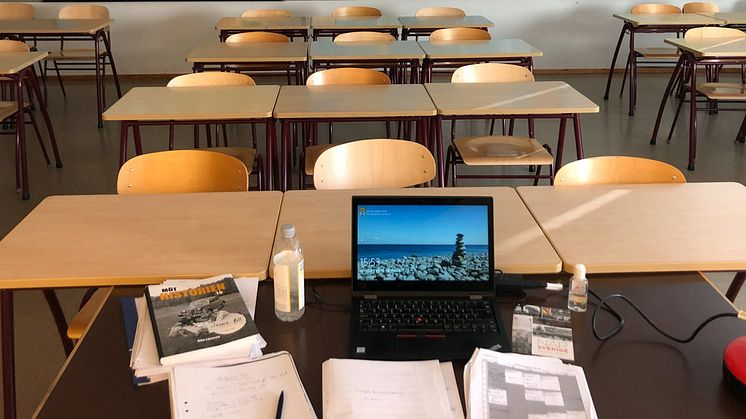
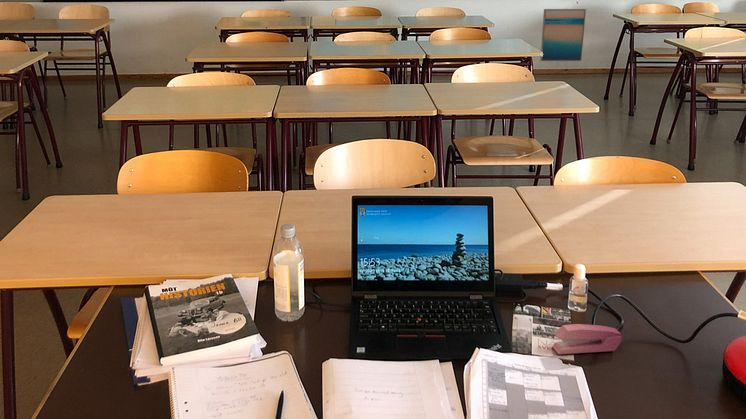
+ stapler (587, 337)
+ wall art (562, 35)
